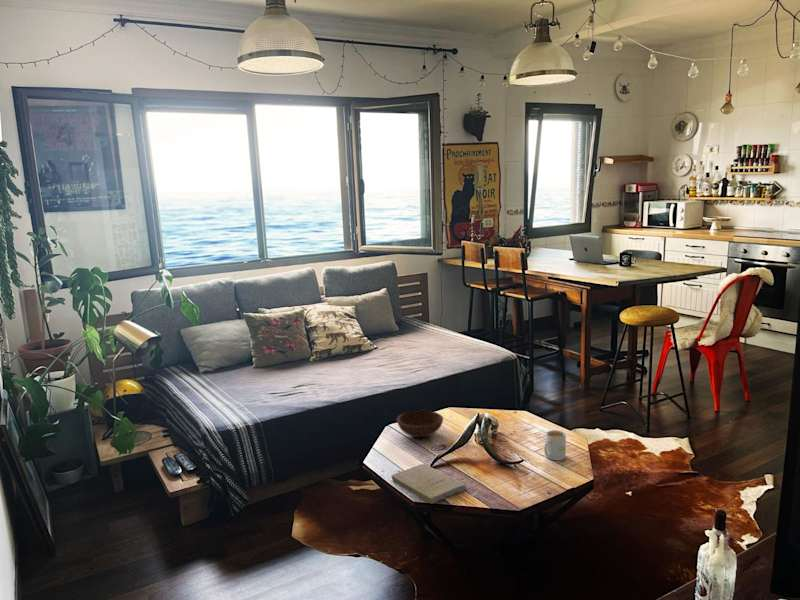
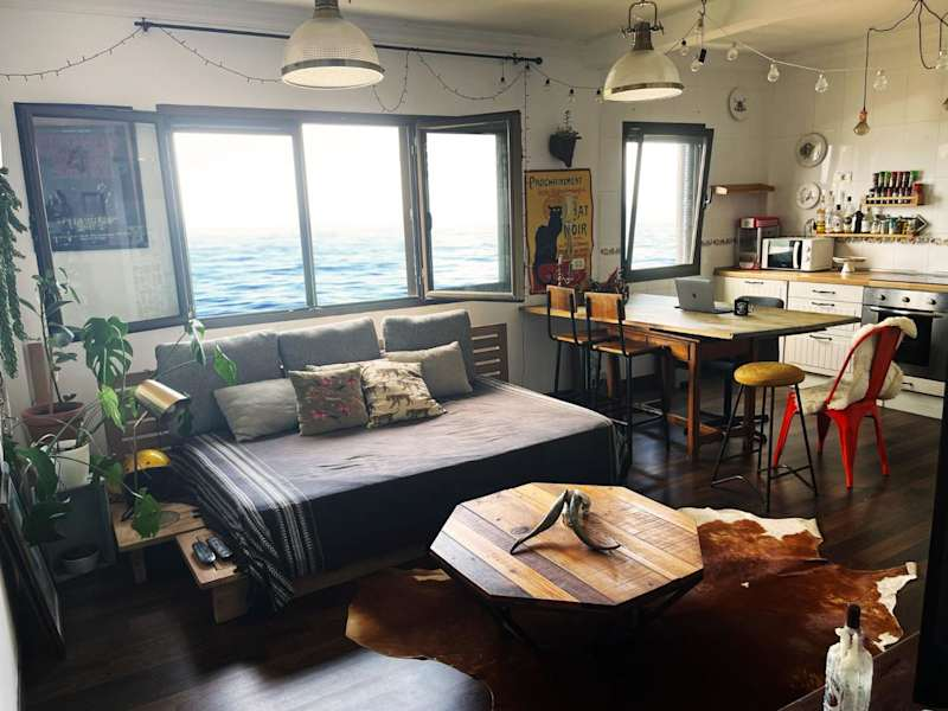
- mug (553, 446)
- book (427, 482)
- bowl (420, 426)
